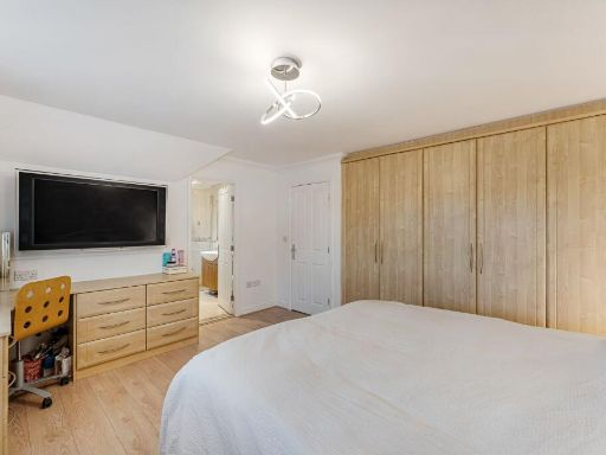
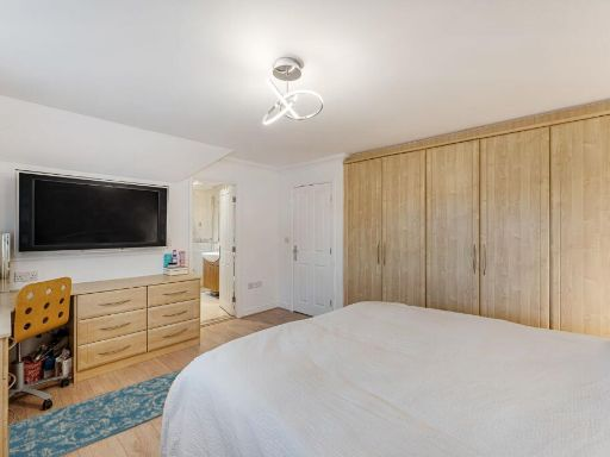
+ rug (122, 406)
